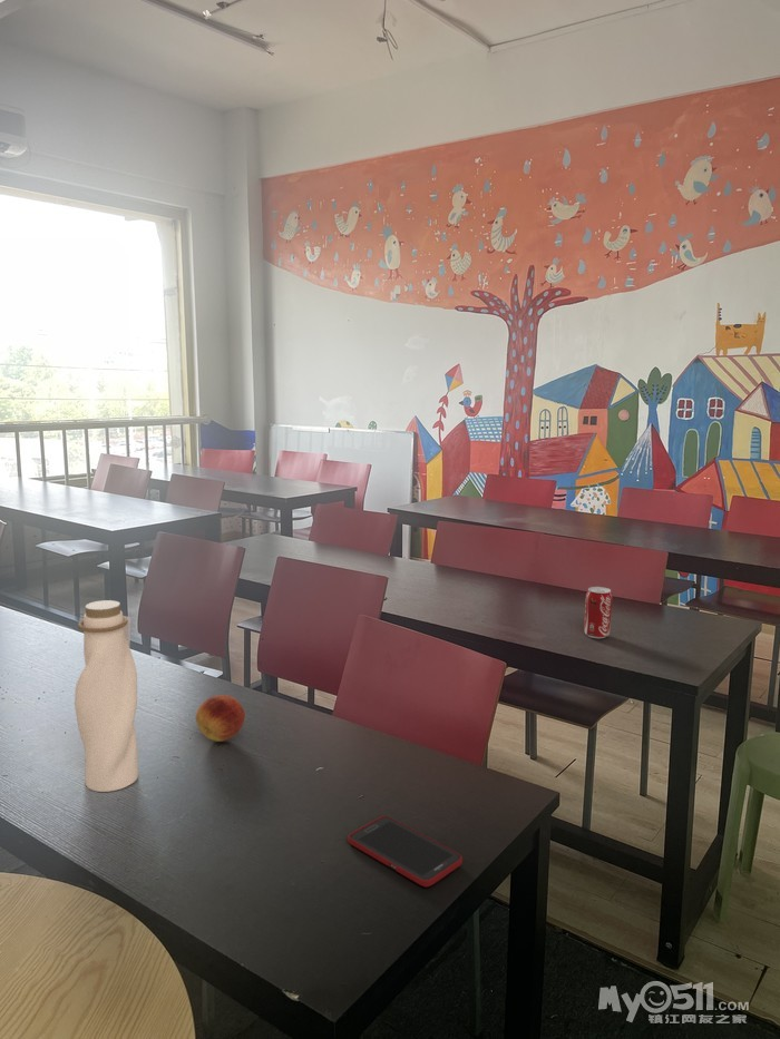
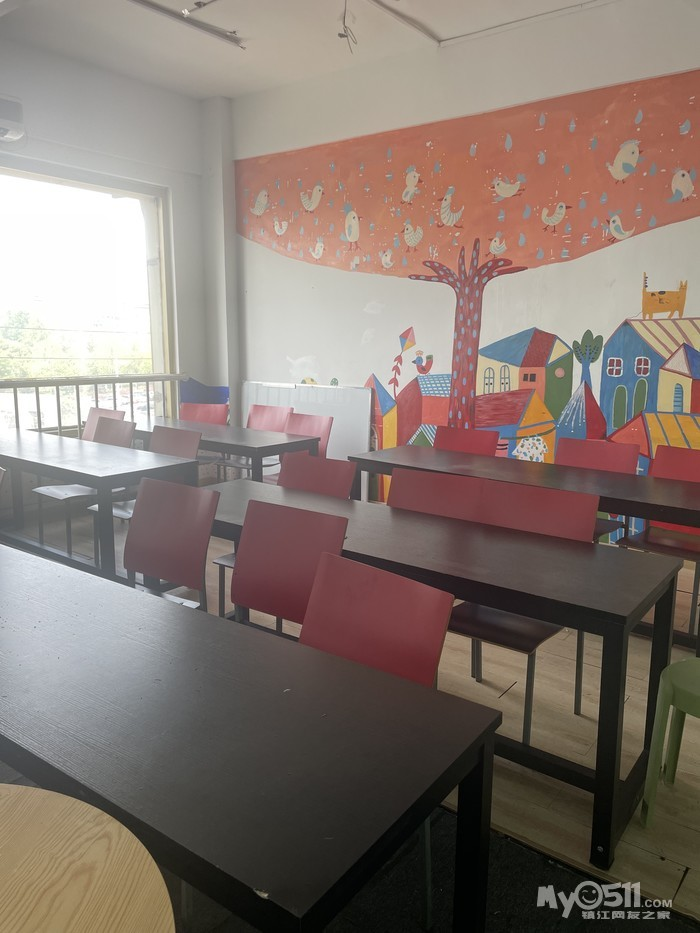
- beverage can (597, 612)
- cell phone (403, 849)
- fruit (220, 718)
- water bottle (107, 692)
